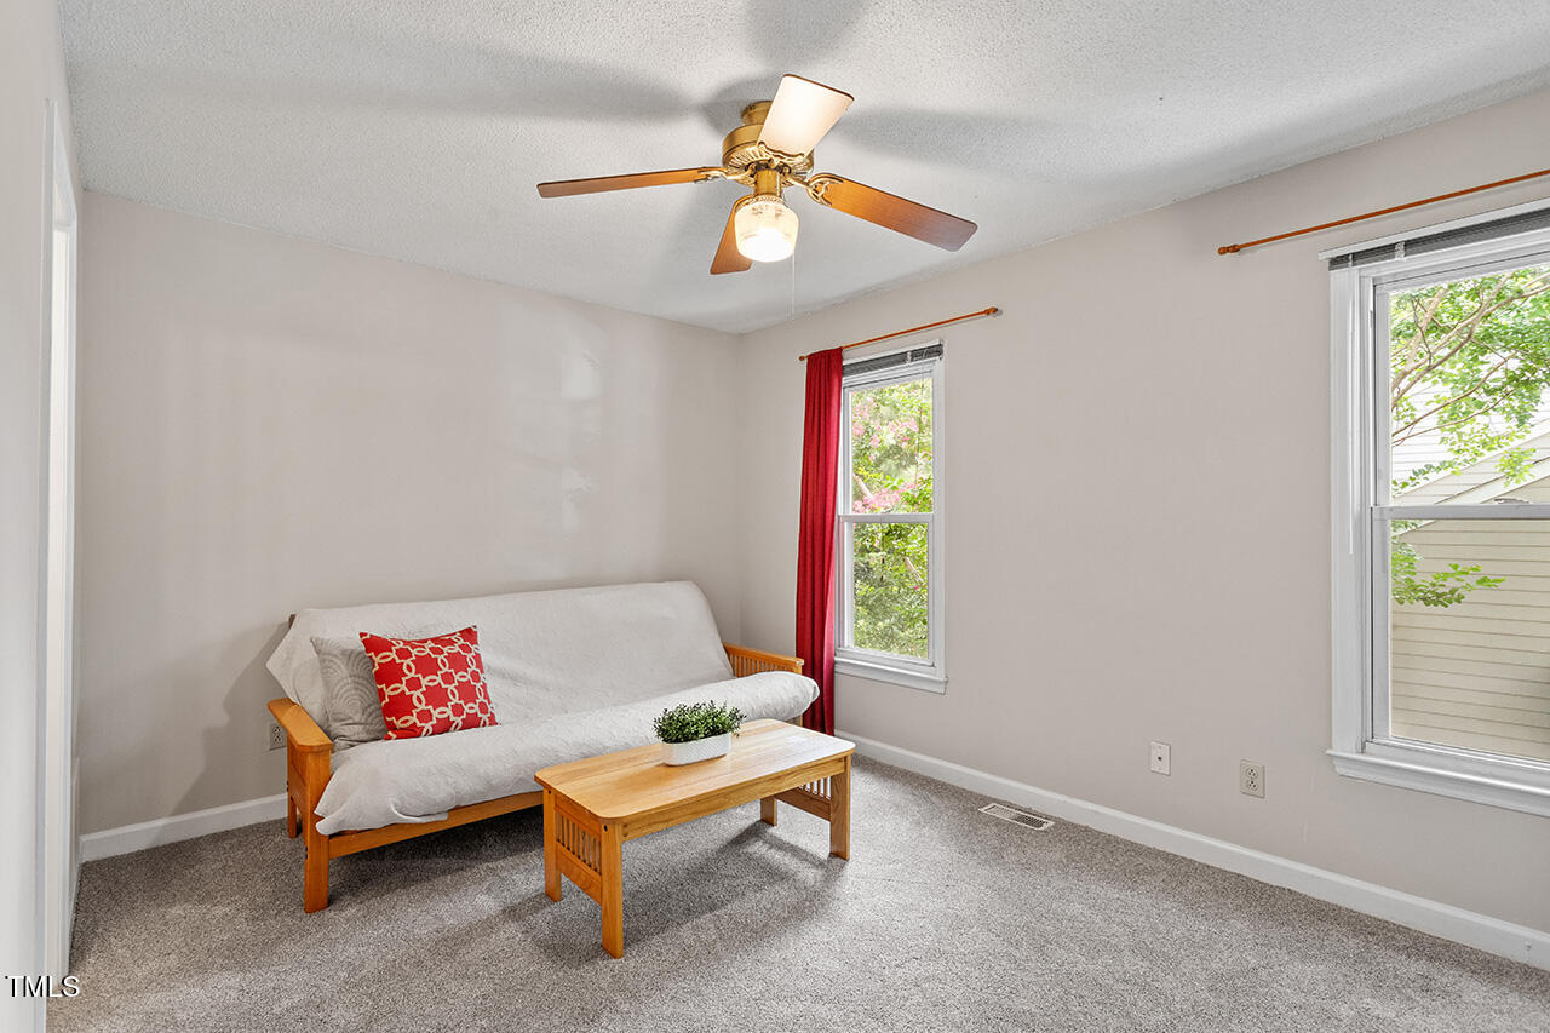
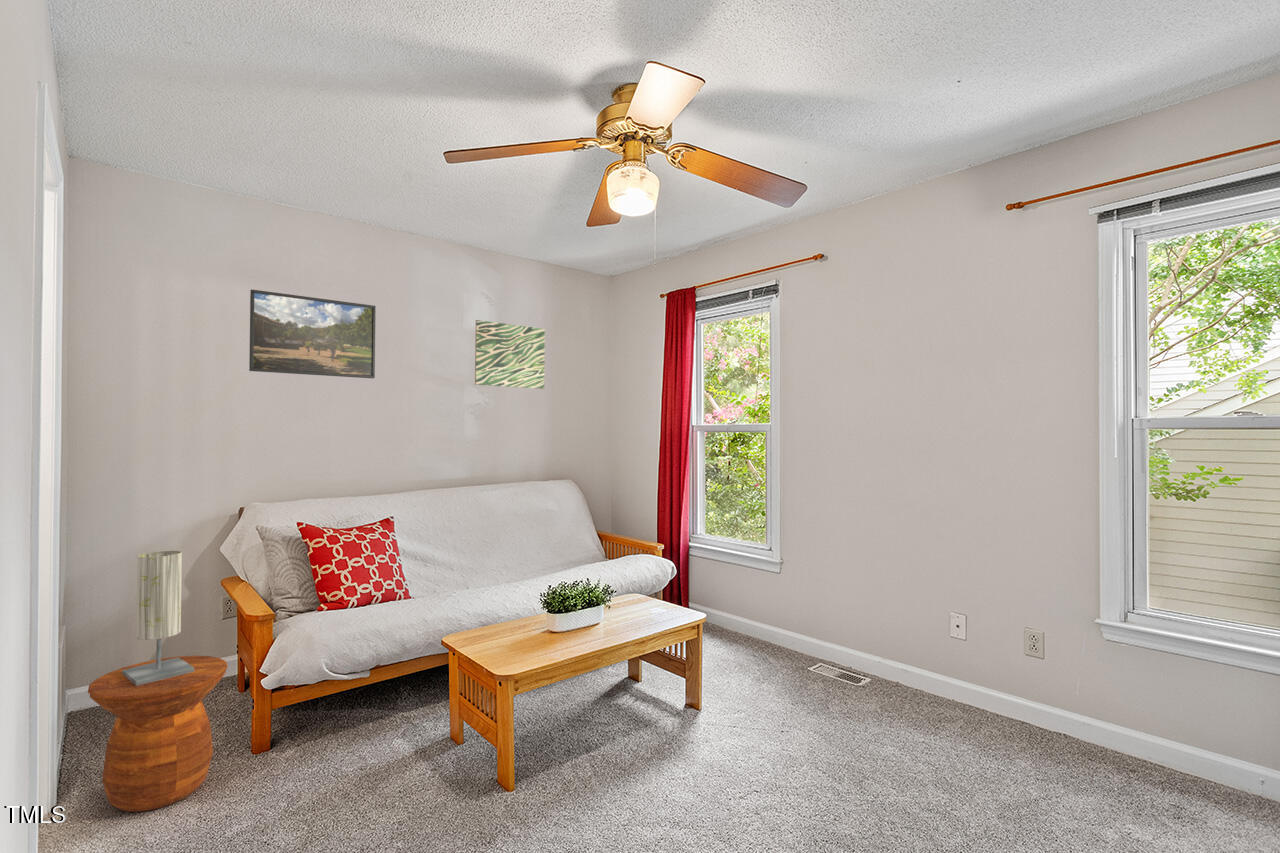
+ side table (160, 732)
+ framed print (316, 336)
+ table lamp (159, 612)
+ wall art (511, 355)
